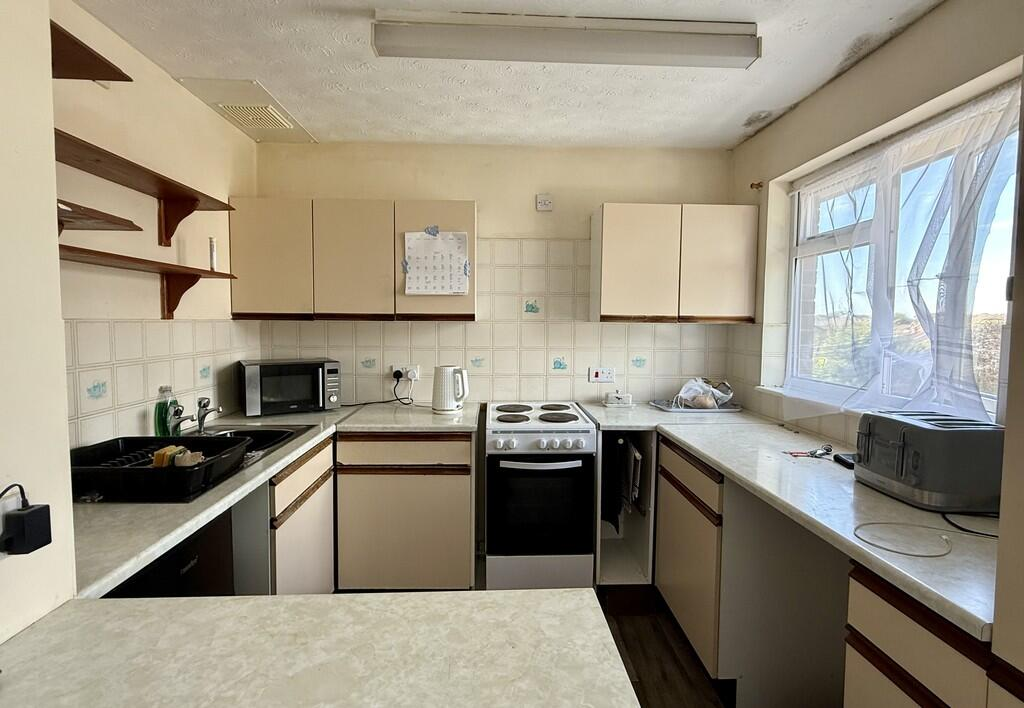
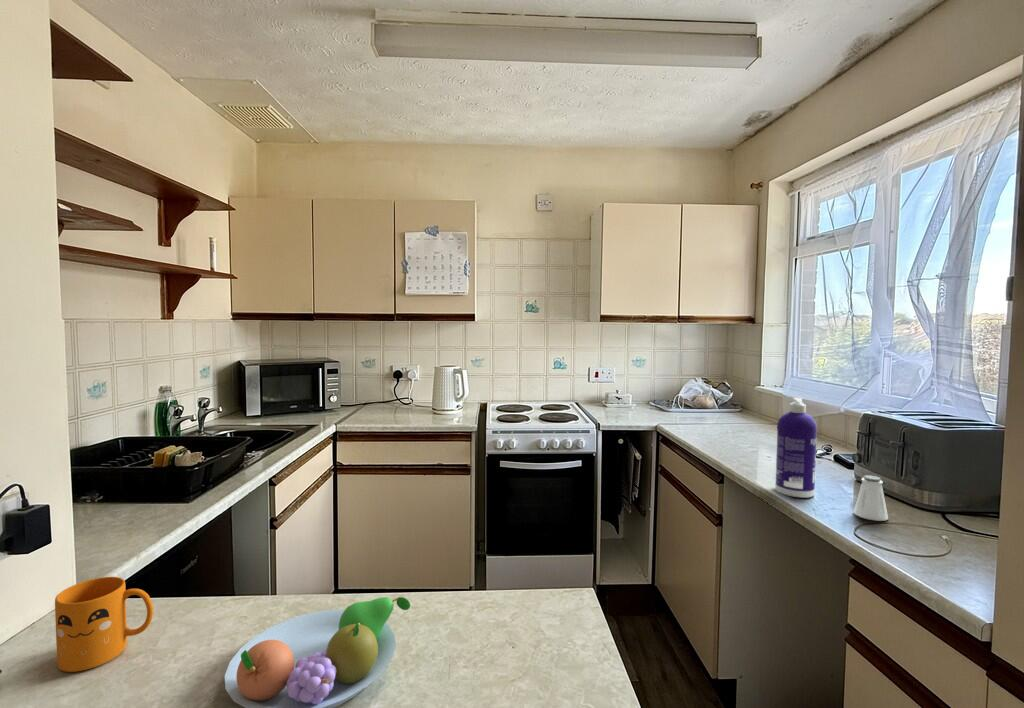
+ spray bottle (796, 445)
+ mug (107, 619)
+ fruit bowl (322, 638)
+ saltshaker (871, 496)
